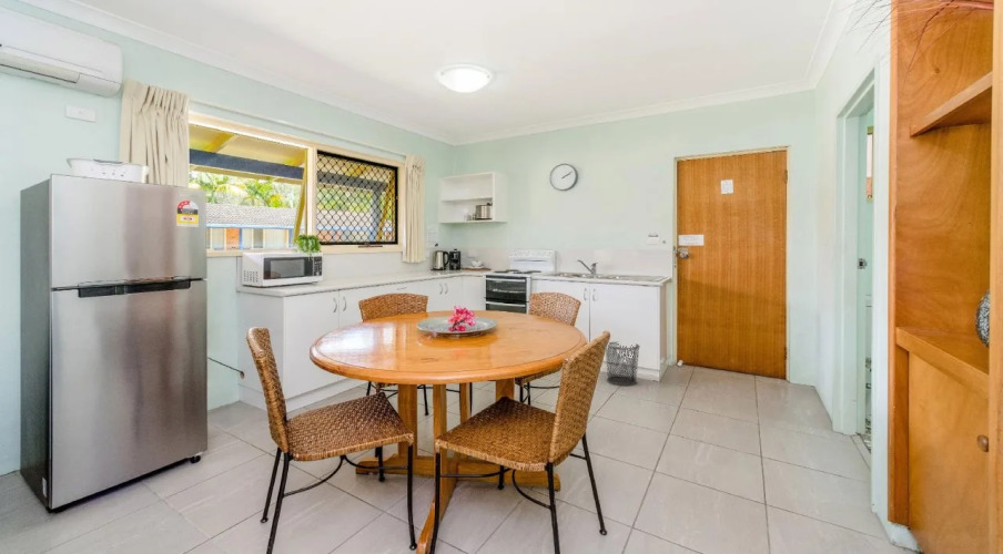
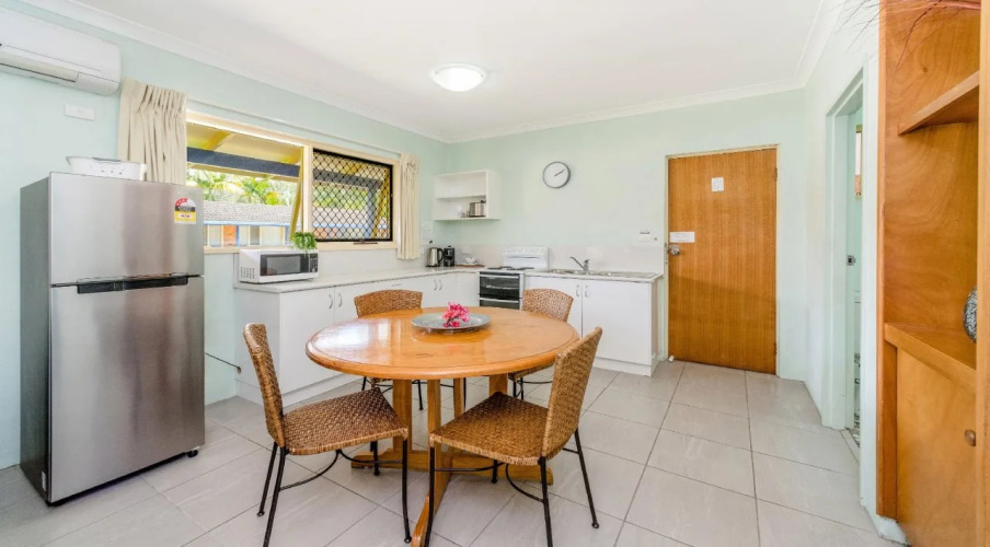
- trash can (621, 362)
